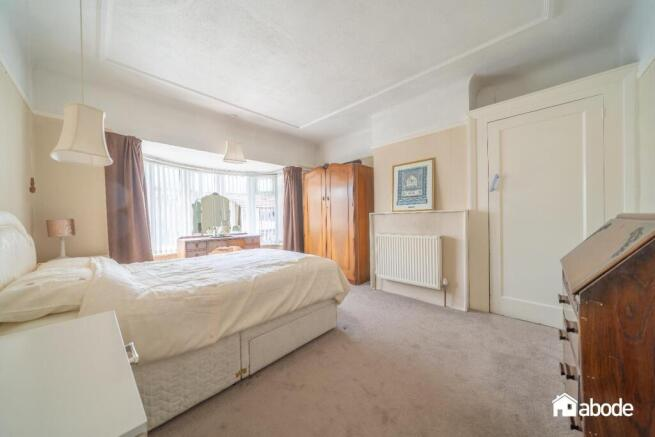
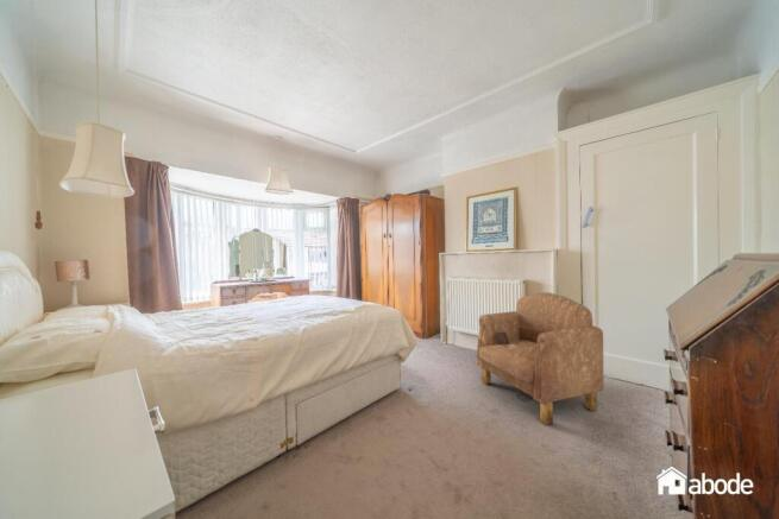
+ armchair (528, 344)
